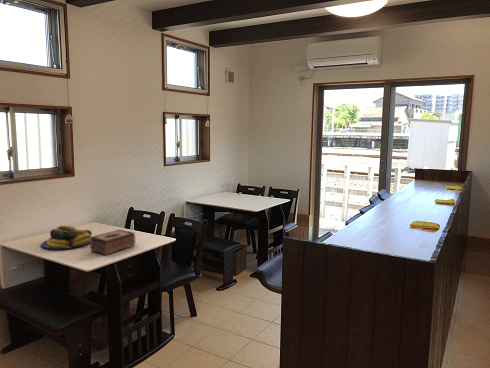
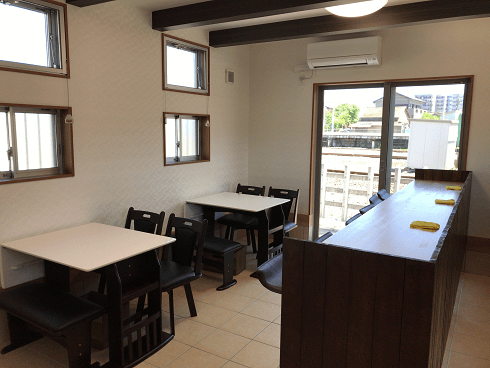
- tissue box (113, 241)
- fruit bowl (67, 234)
